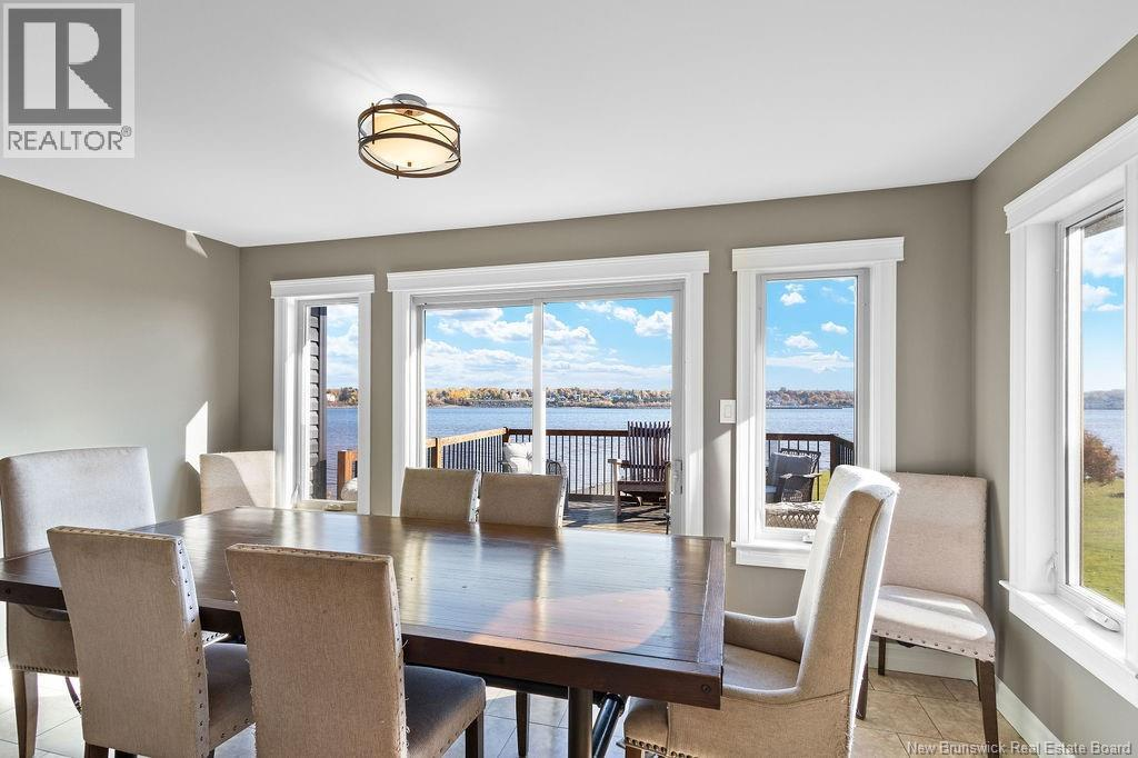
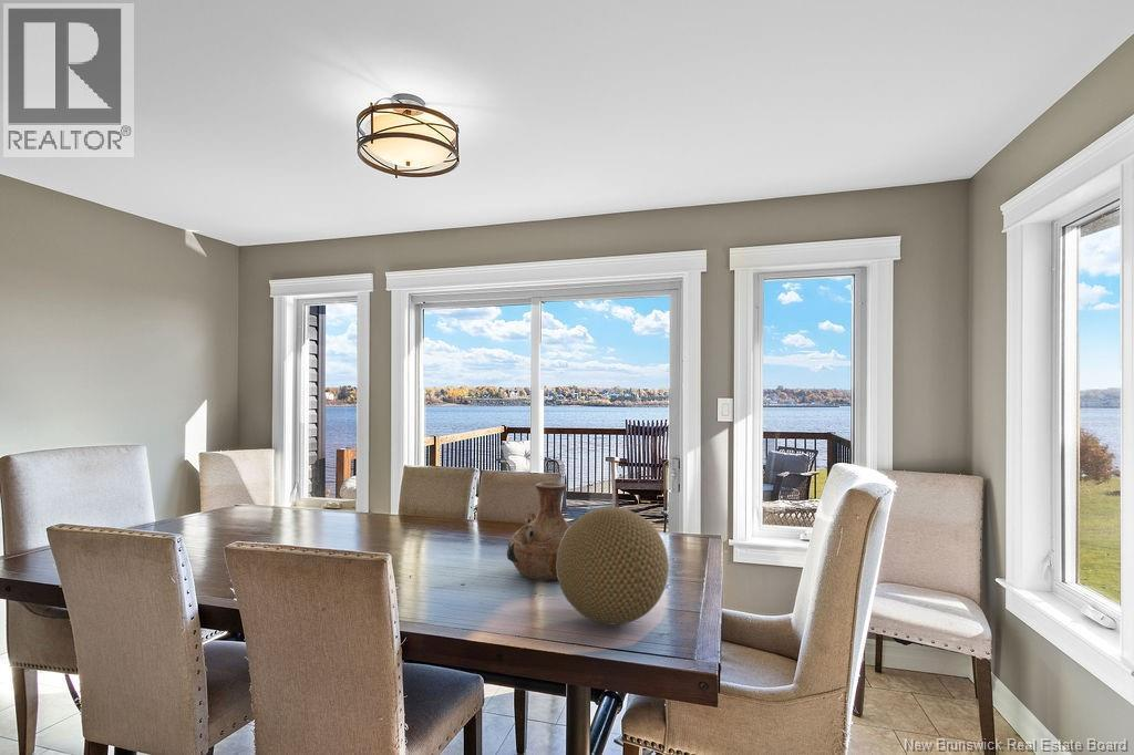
+ vase (548, 527)
+ decorative ball (611, 563)
